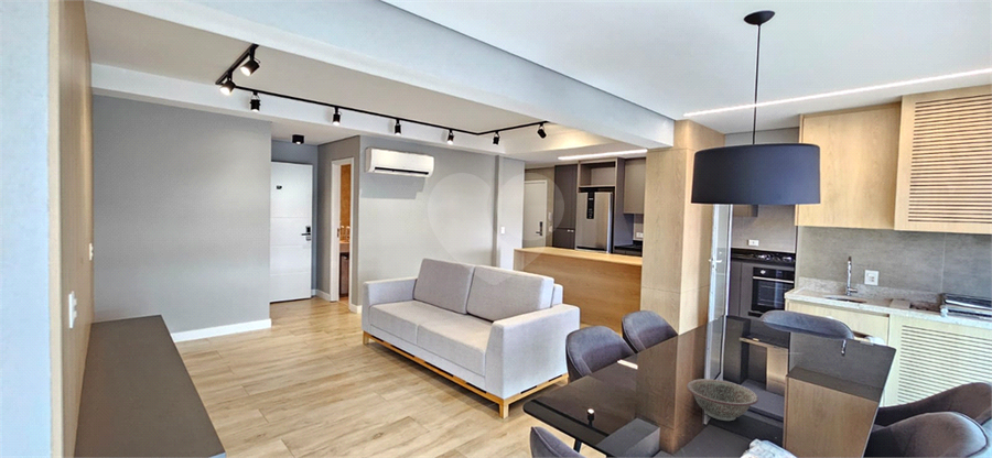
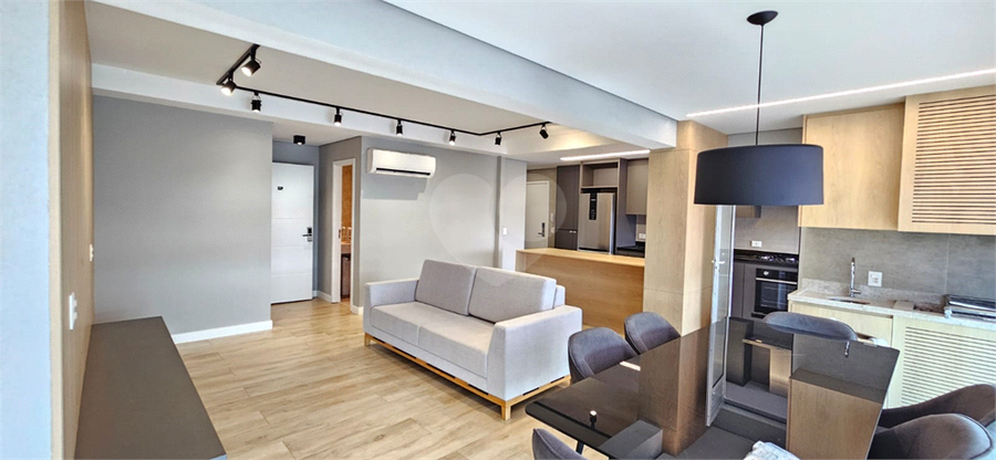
- decorative bowl (721, 402)
